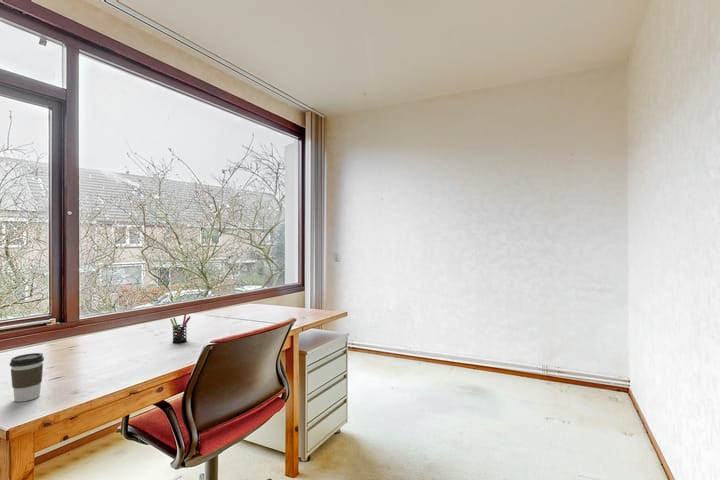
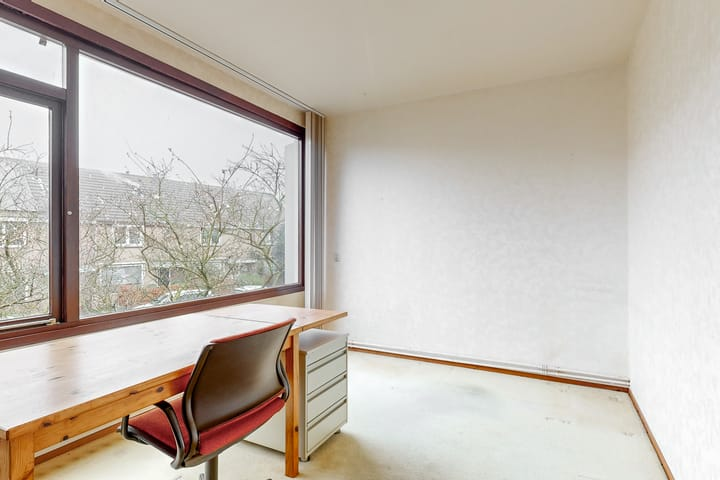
- coffee cup (27, 377)
- pen holder (179, 327)
